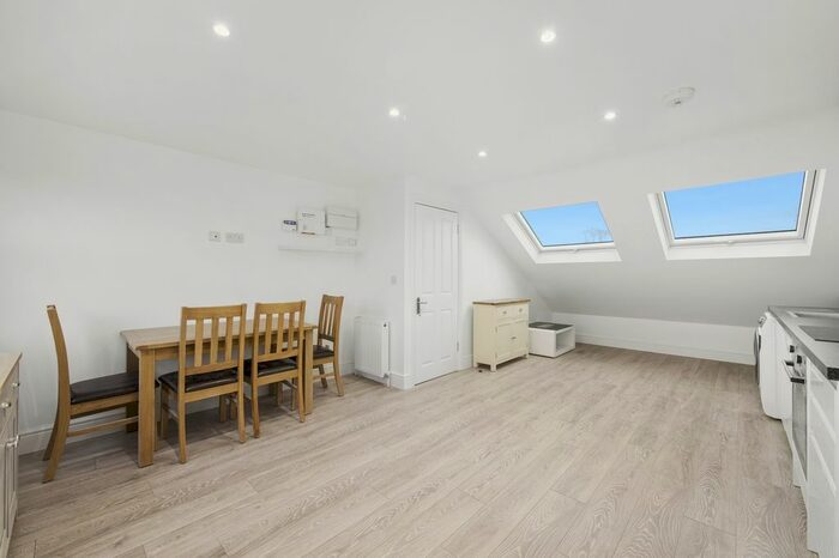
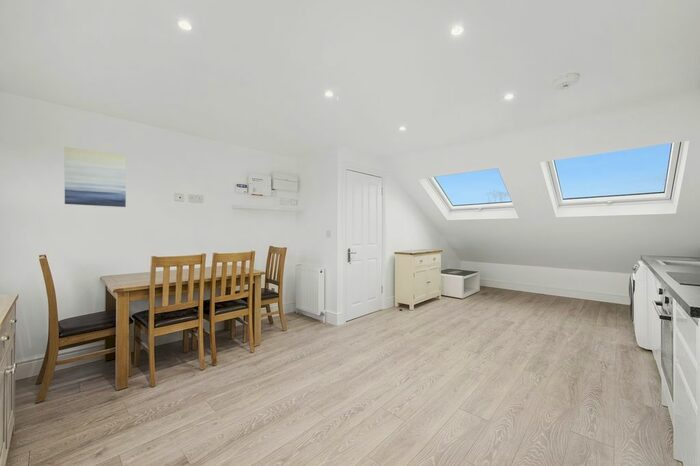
+ wall art (96, 178)
